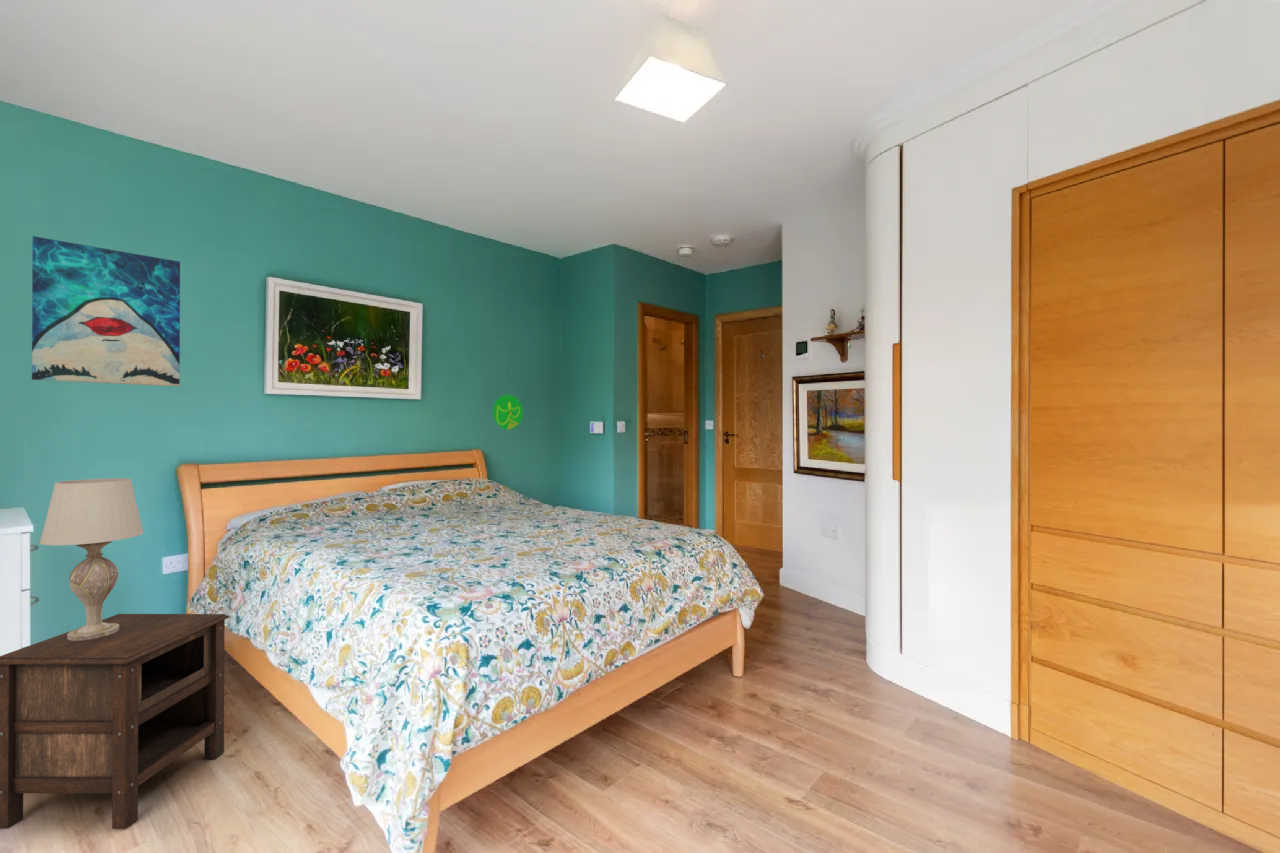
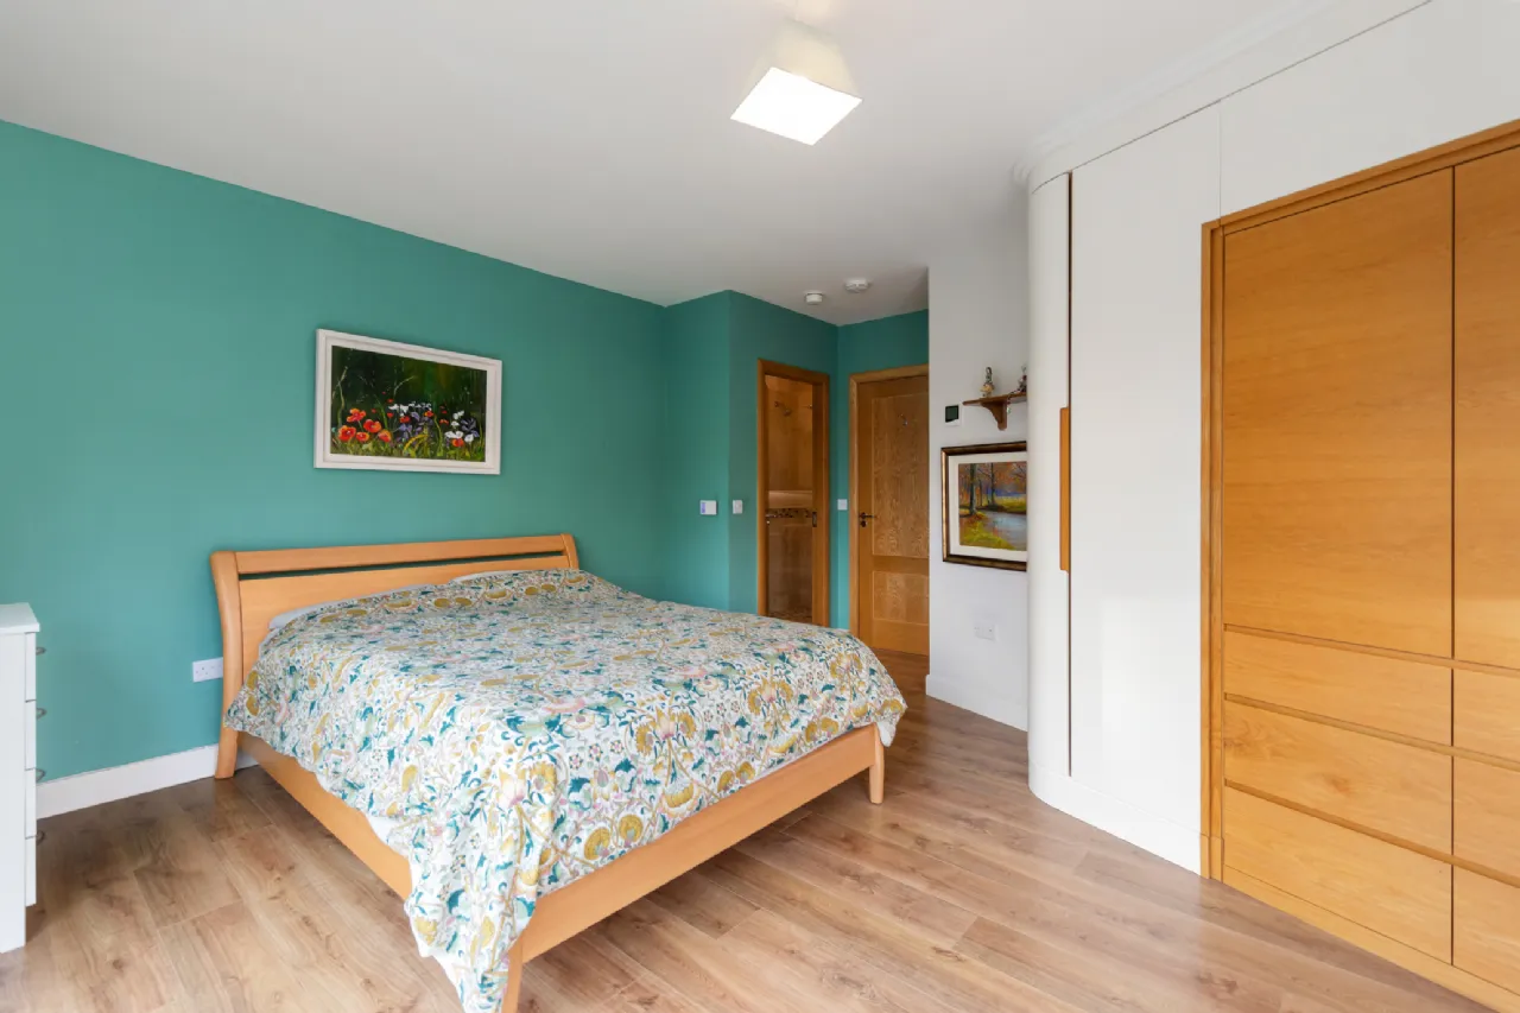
- decorative plate (508, 412)
- nightstand (121, 710)
- wall art (110, 316)
- table lamp (93, 556)
